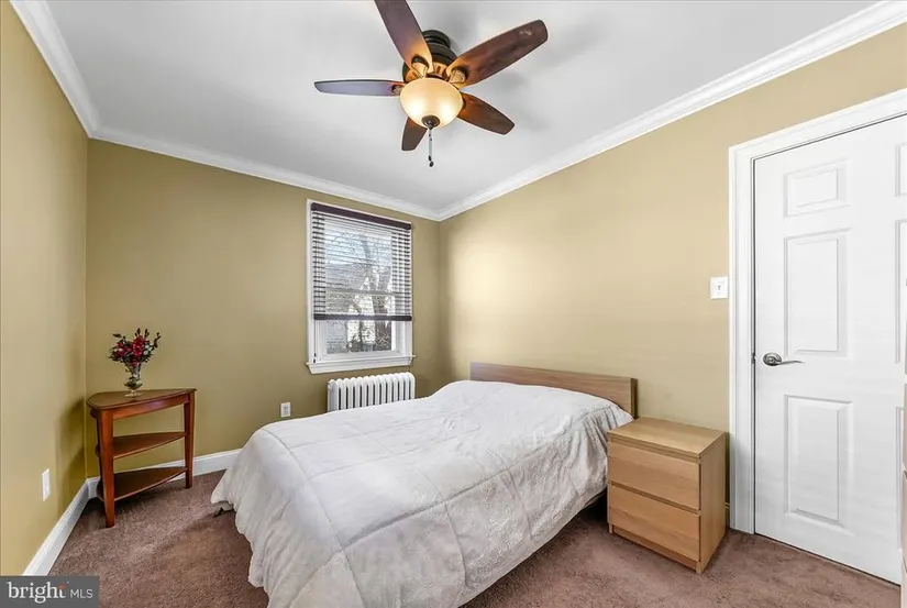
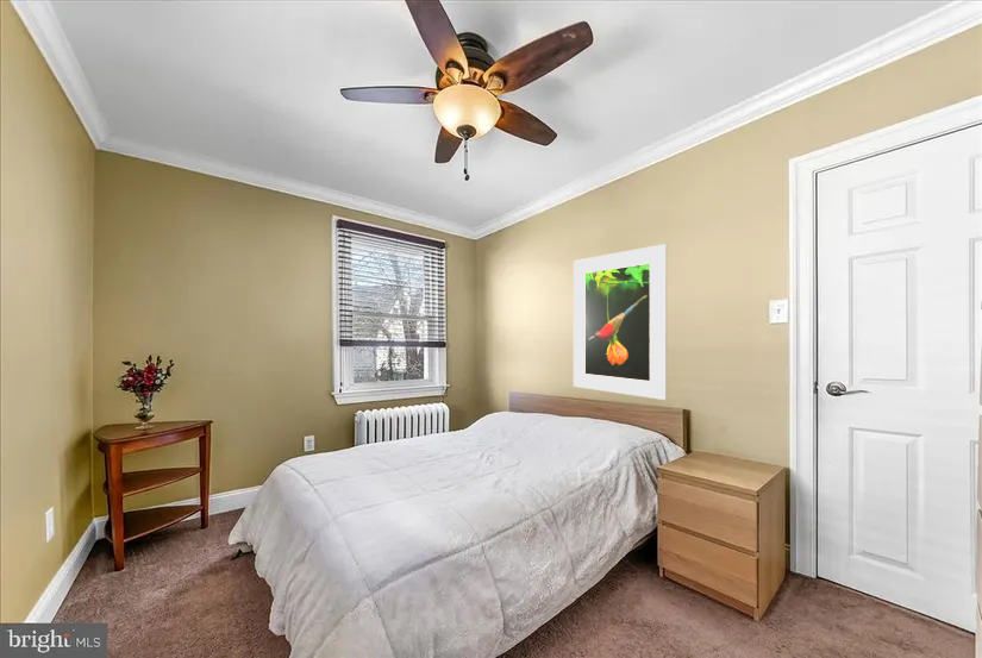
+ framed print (615, 322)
